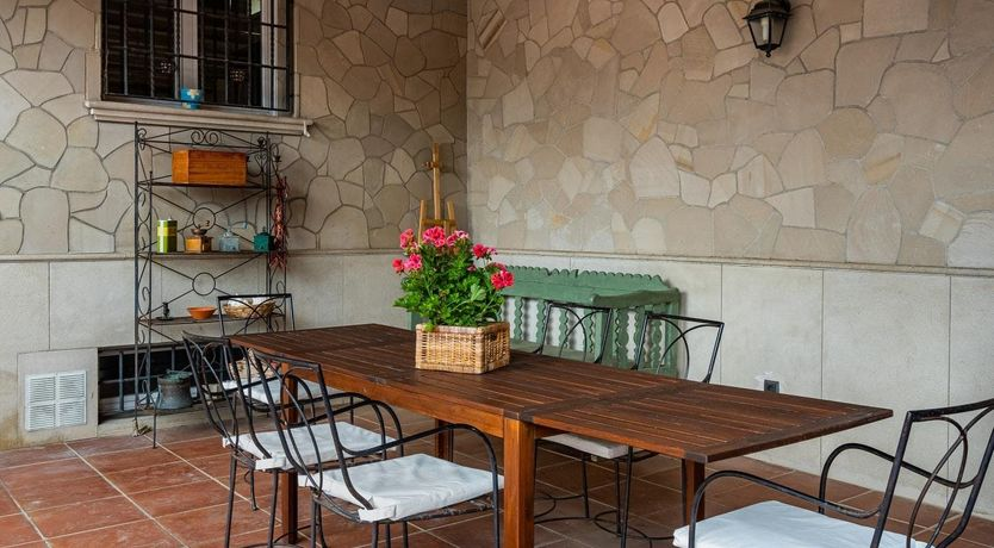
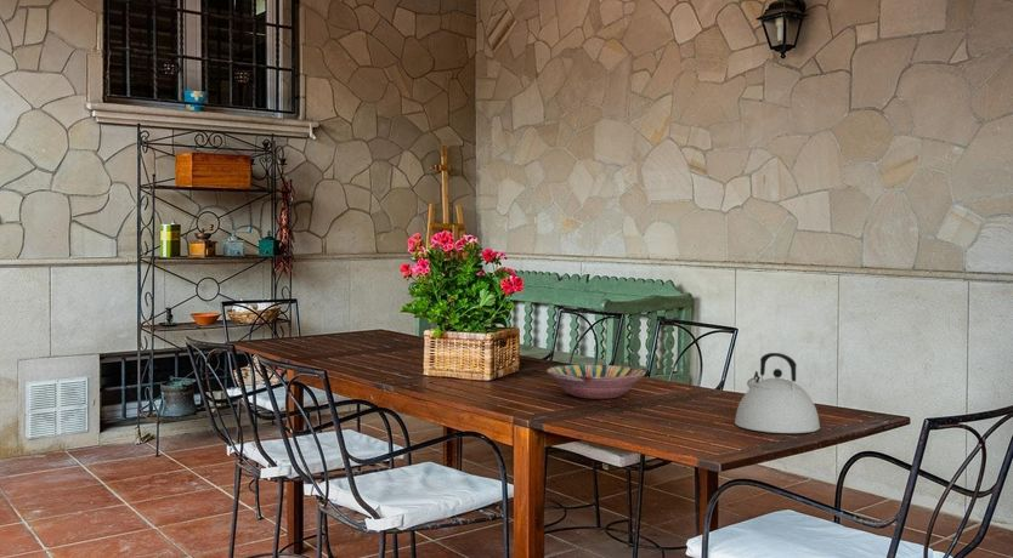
+ kettle (775, 388)
+ serving bowl (595, 382)
